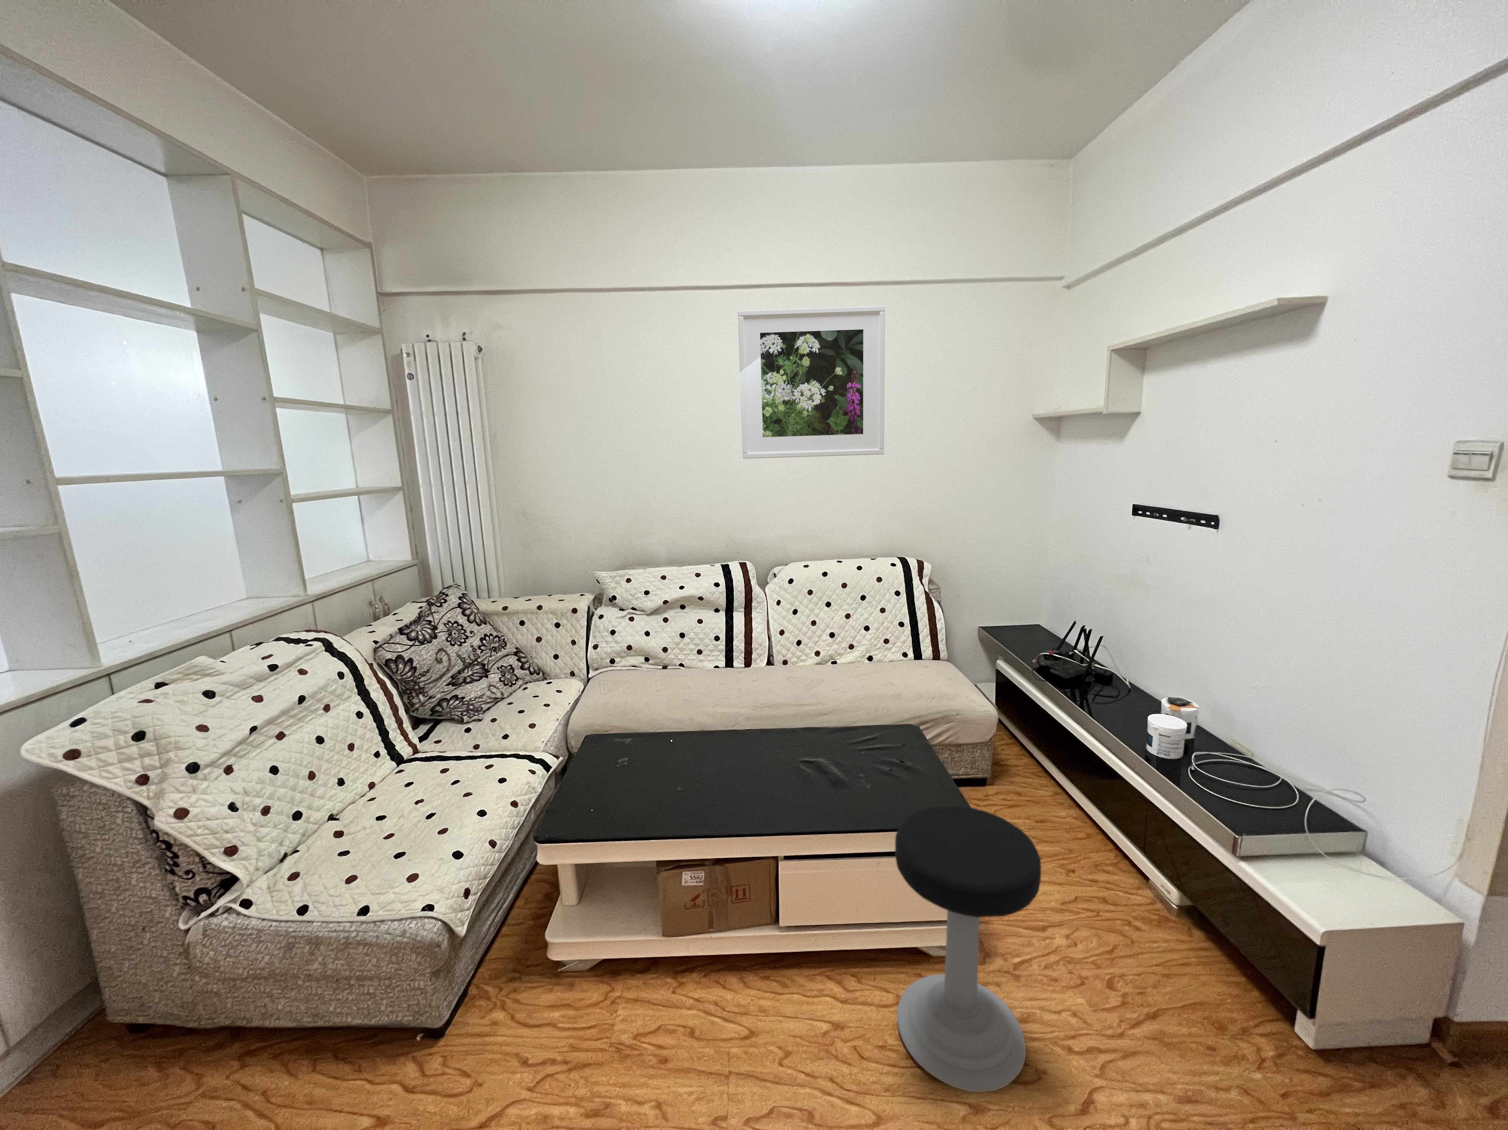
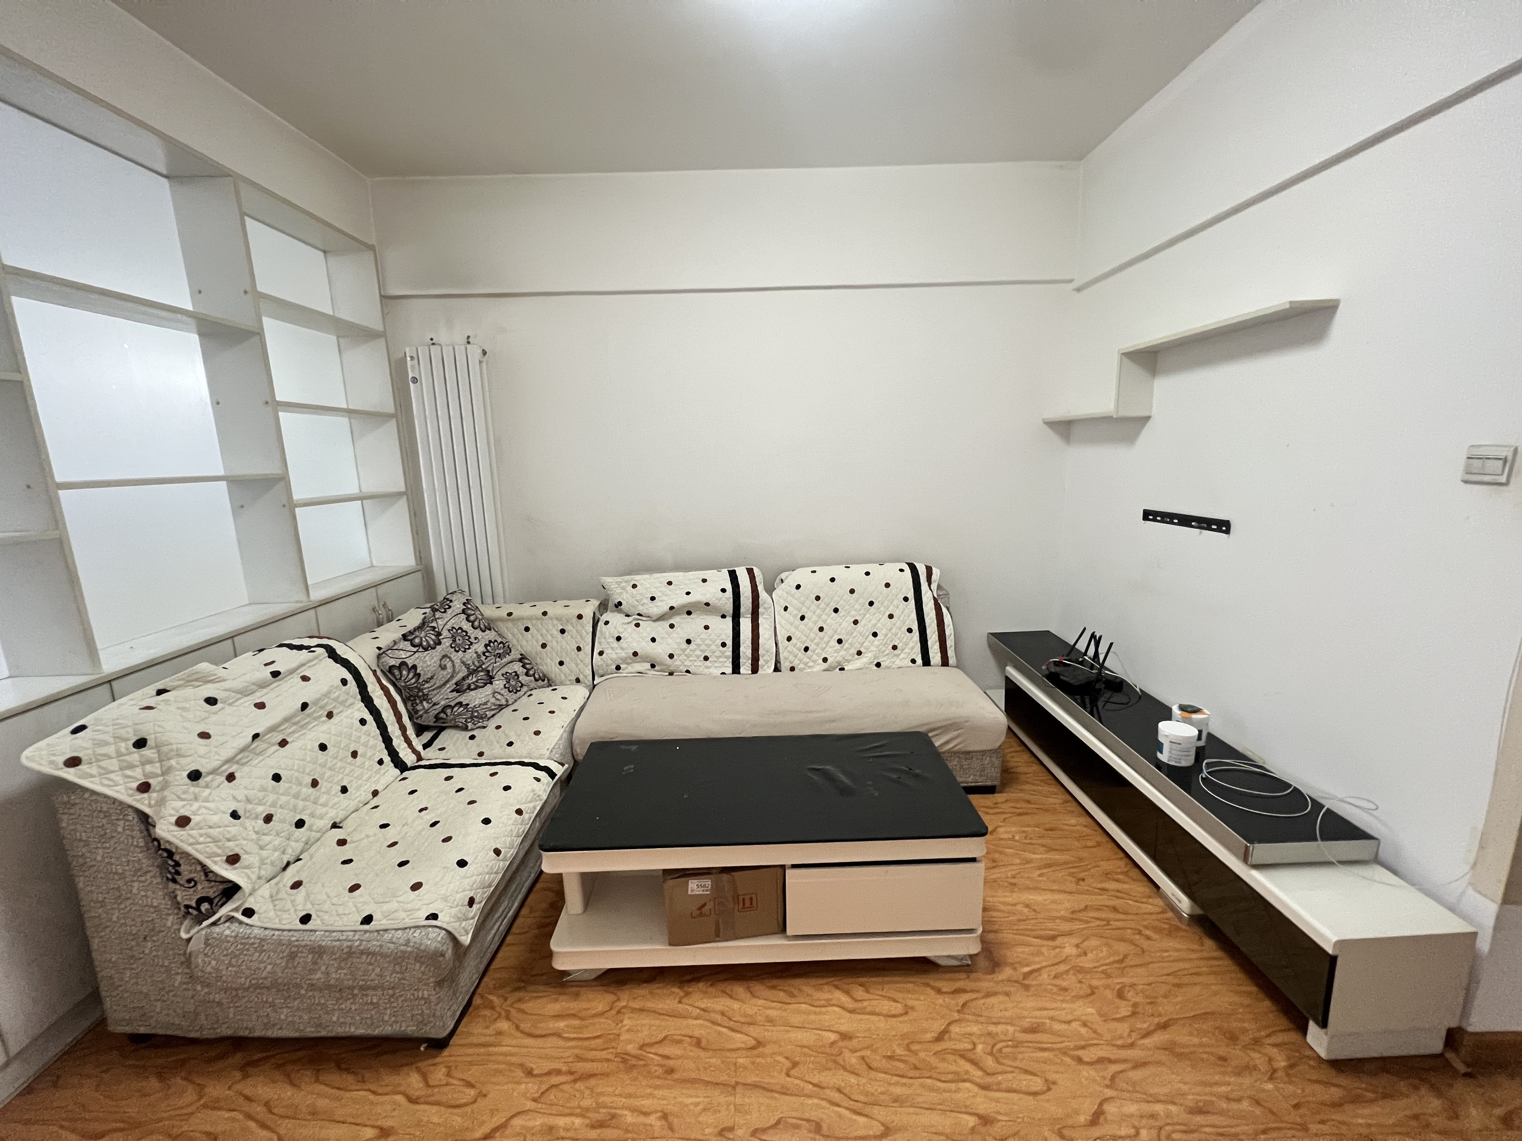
- stool (962, 939)
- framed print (812, 385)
